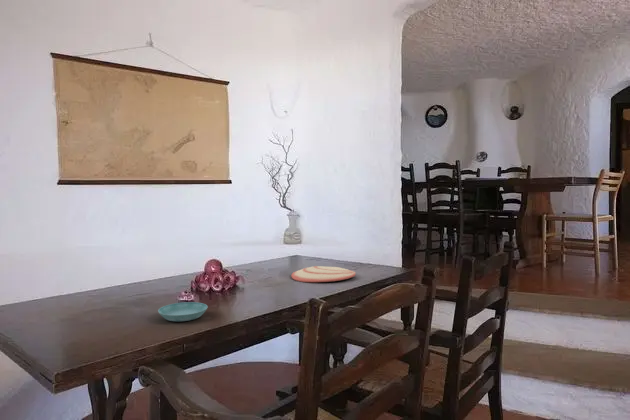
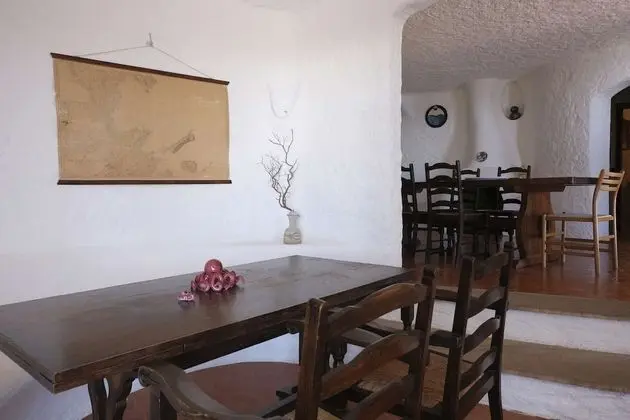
- saucer (183, 312)
- plate (323, 272)
